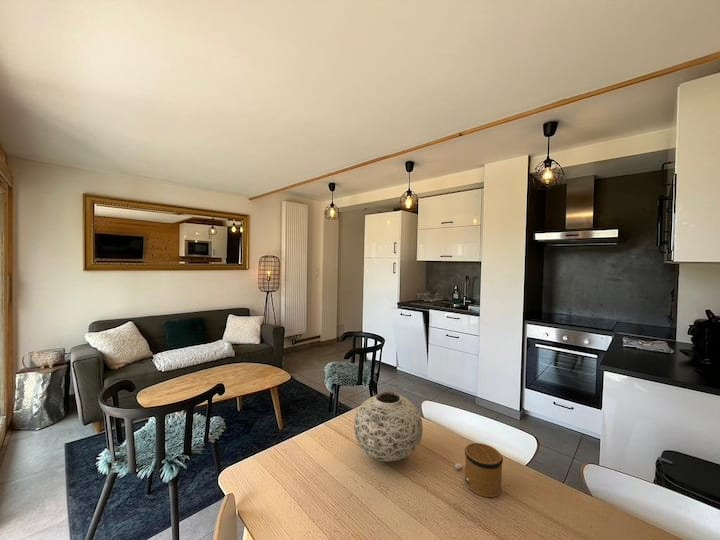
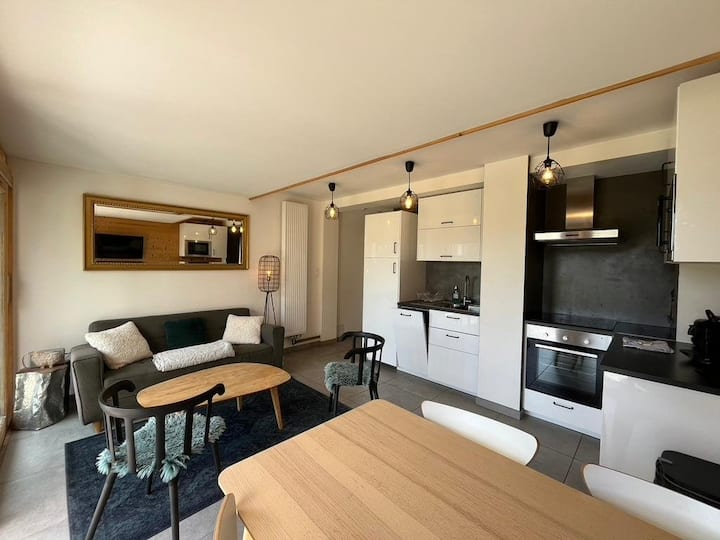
- vase (387, 424)
- speaker (478, 462)
